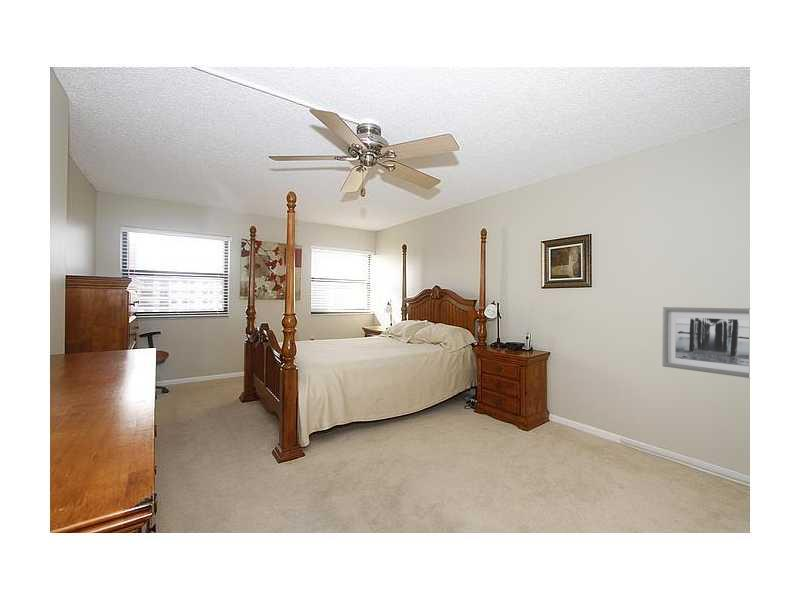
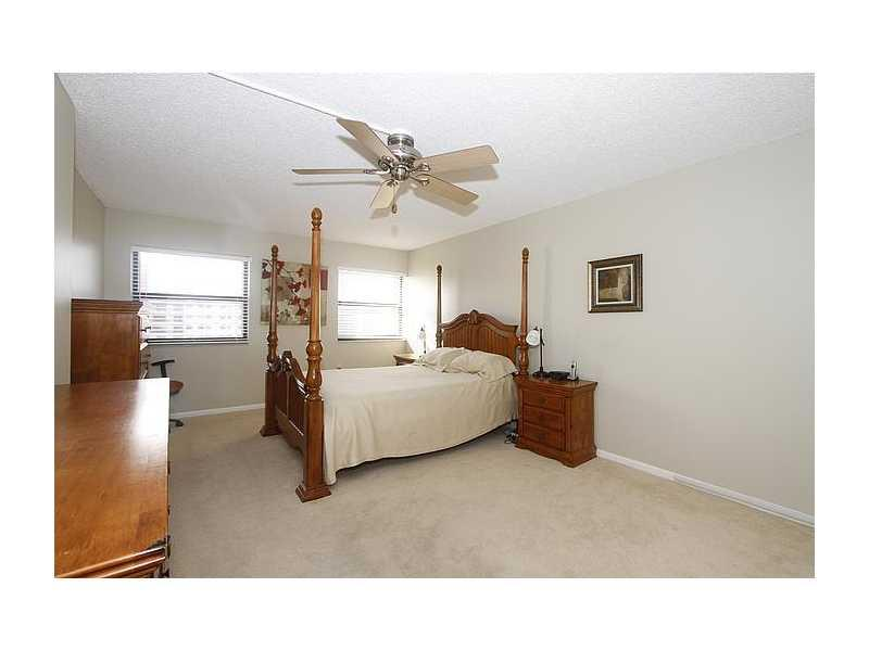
- wall art (712, 340)
